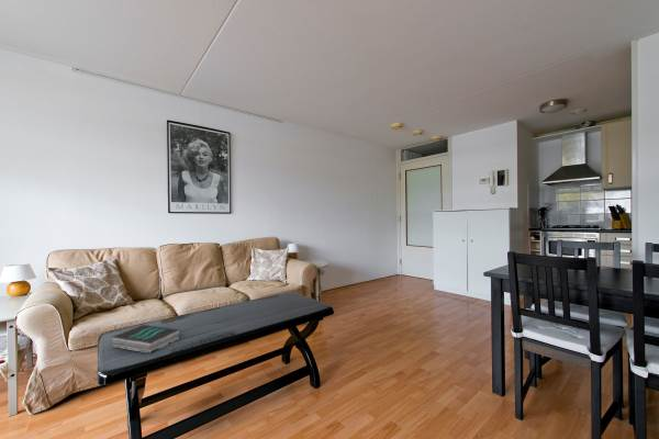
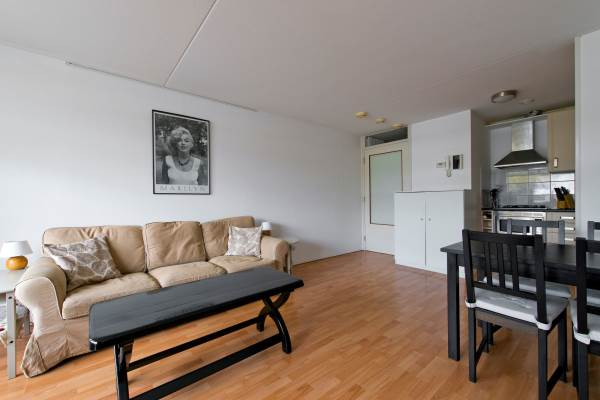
- book (146, 337)
